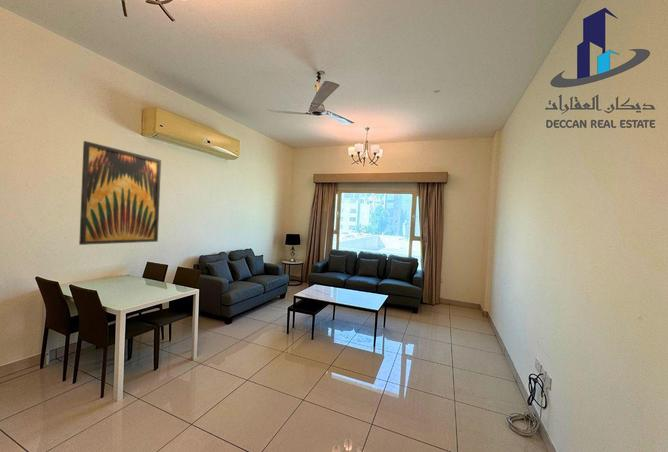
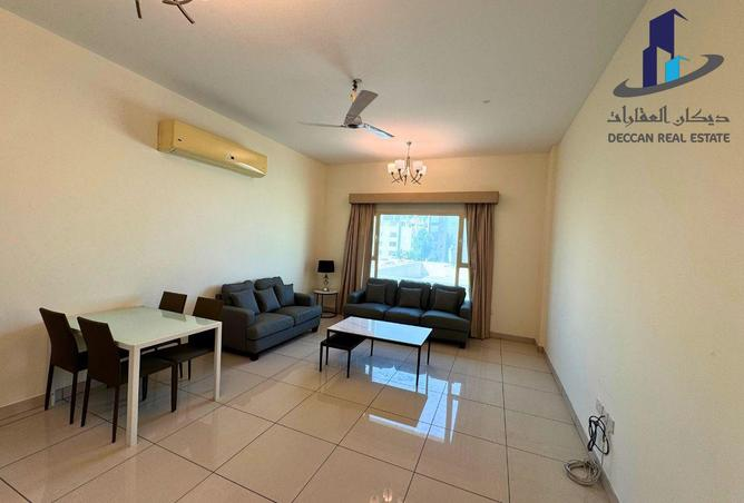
- wall art (125, 197)
